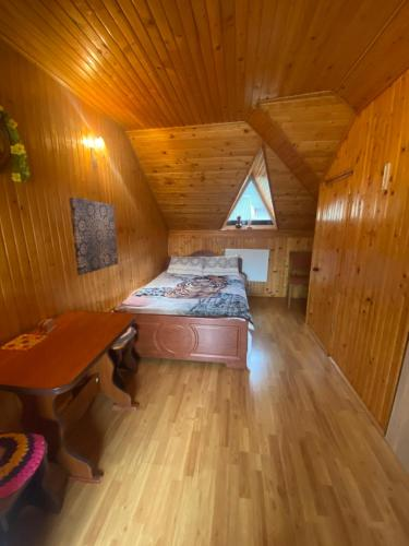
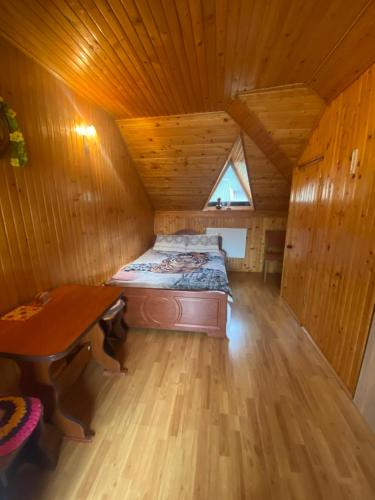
- wall art (97, 236)
